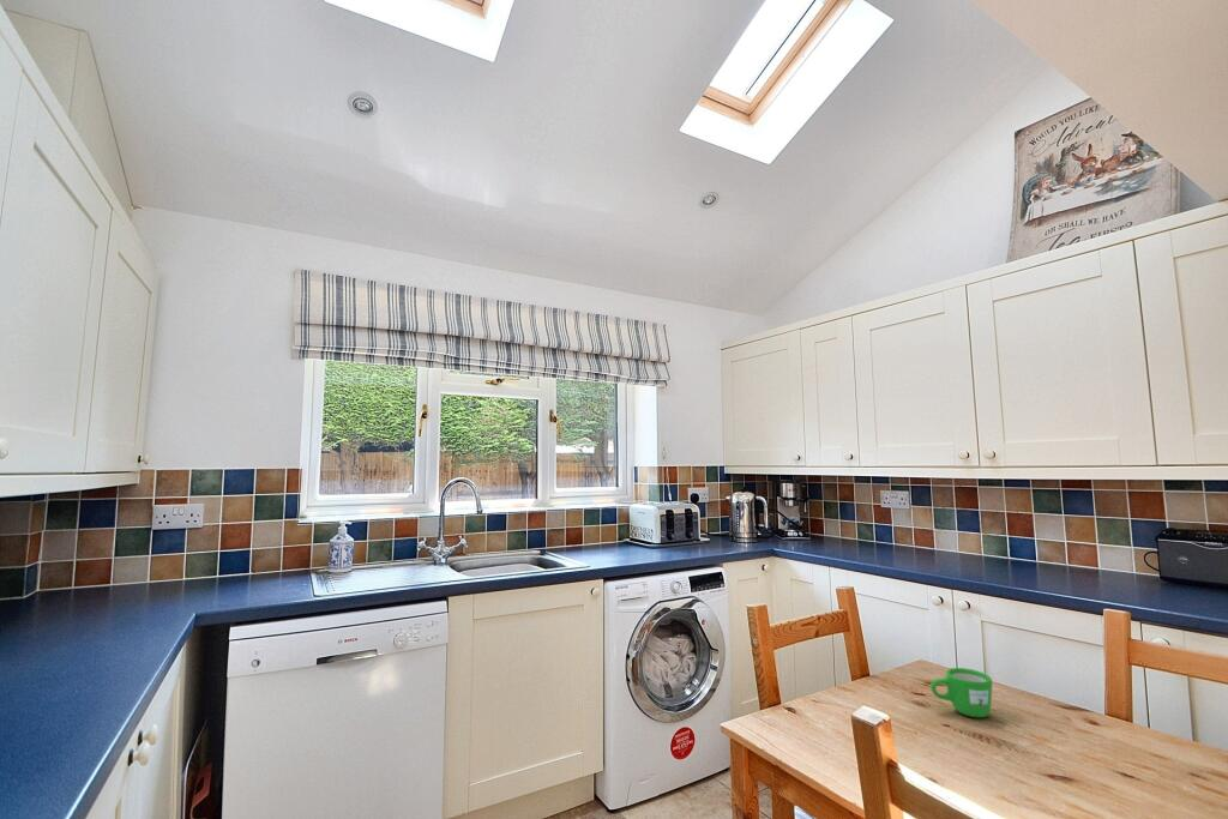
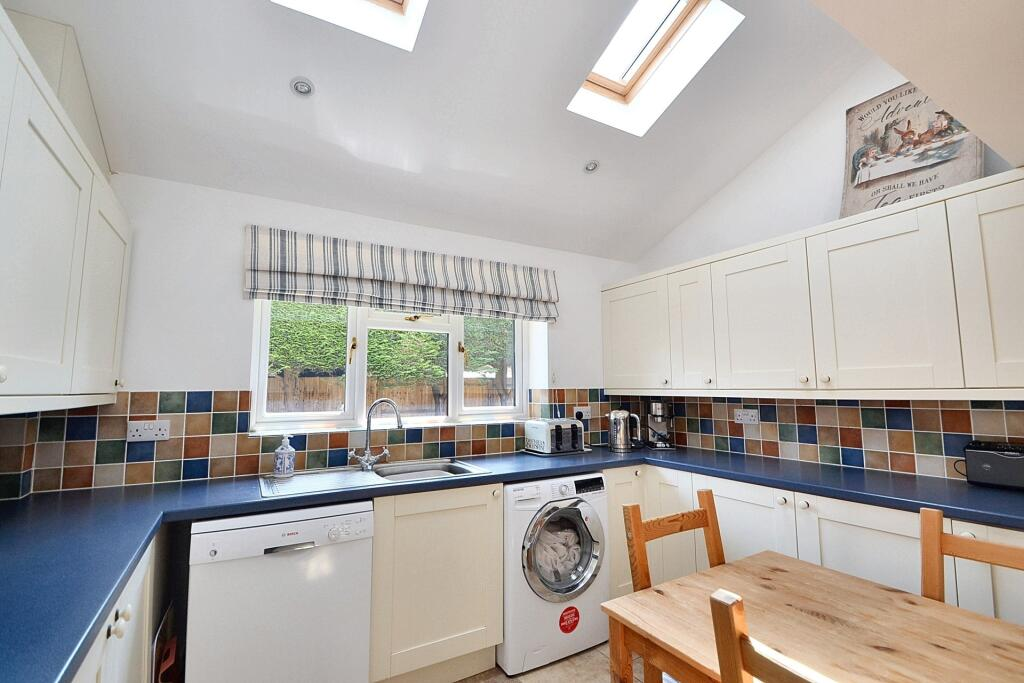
- mug (961, 692)
